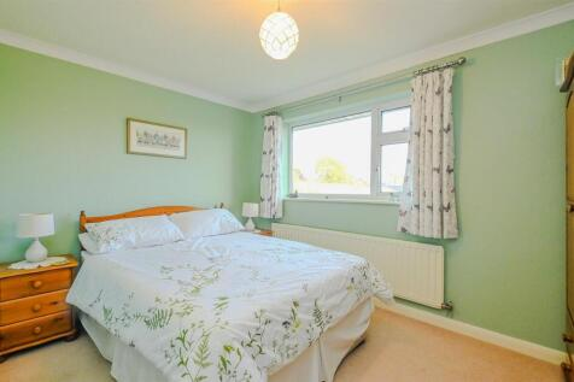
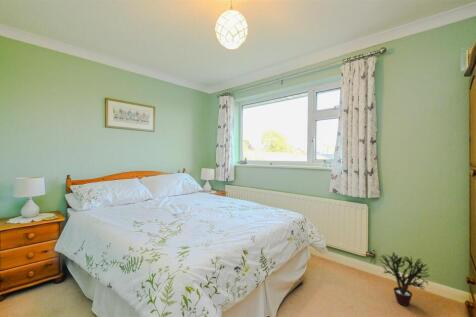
+ potted plant (402, 279)
